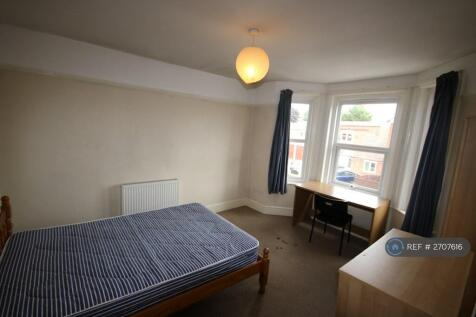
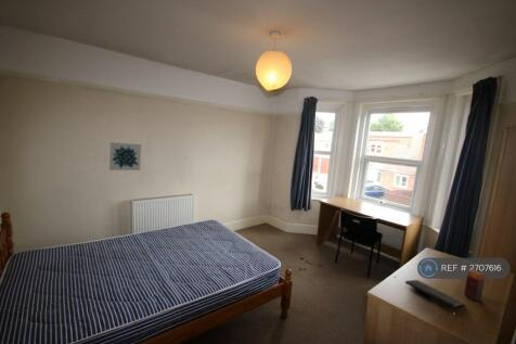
+ notepad (434, 292)
+ wall art (125, 156)
+ candle (474, 284)
